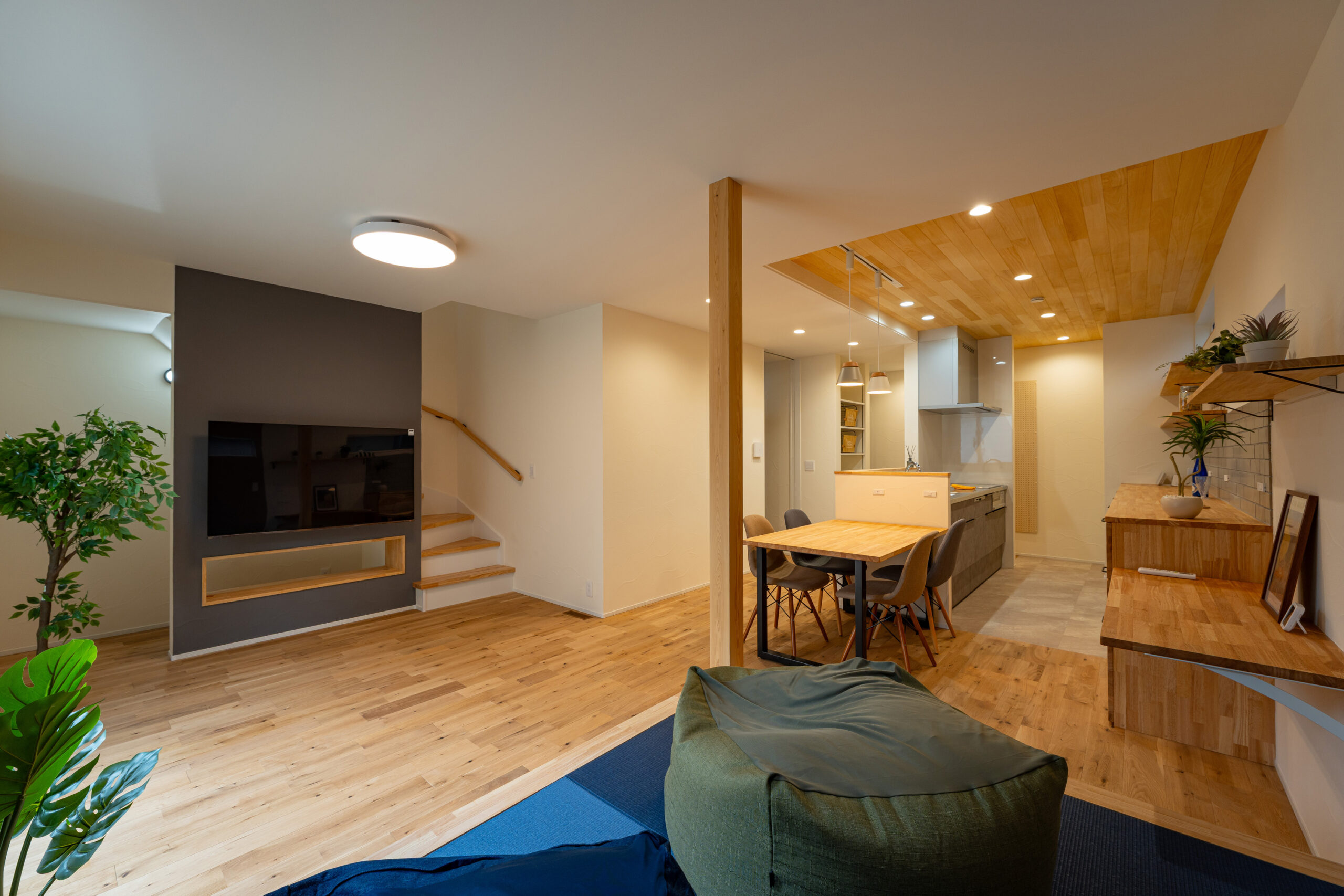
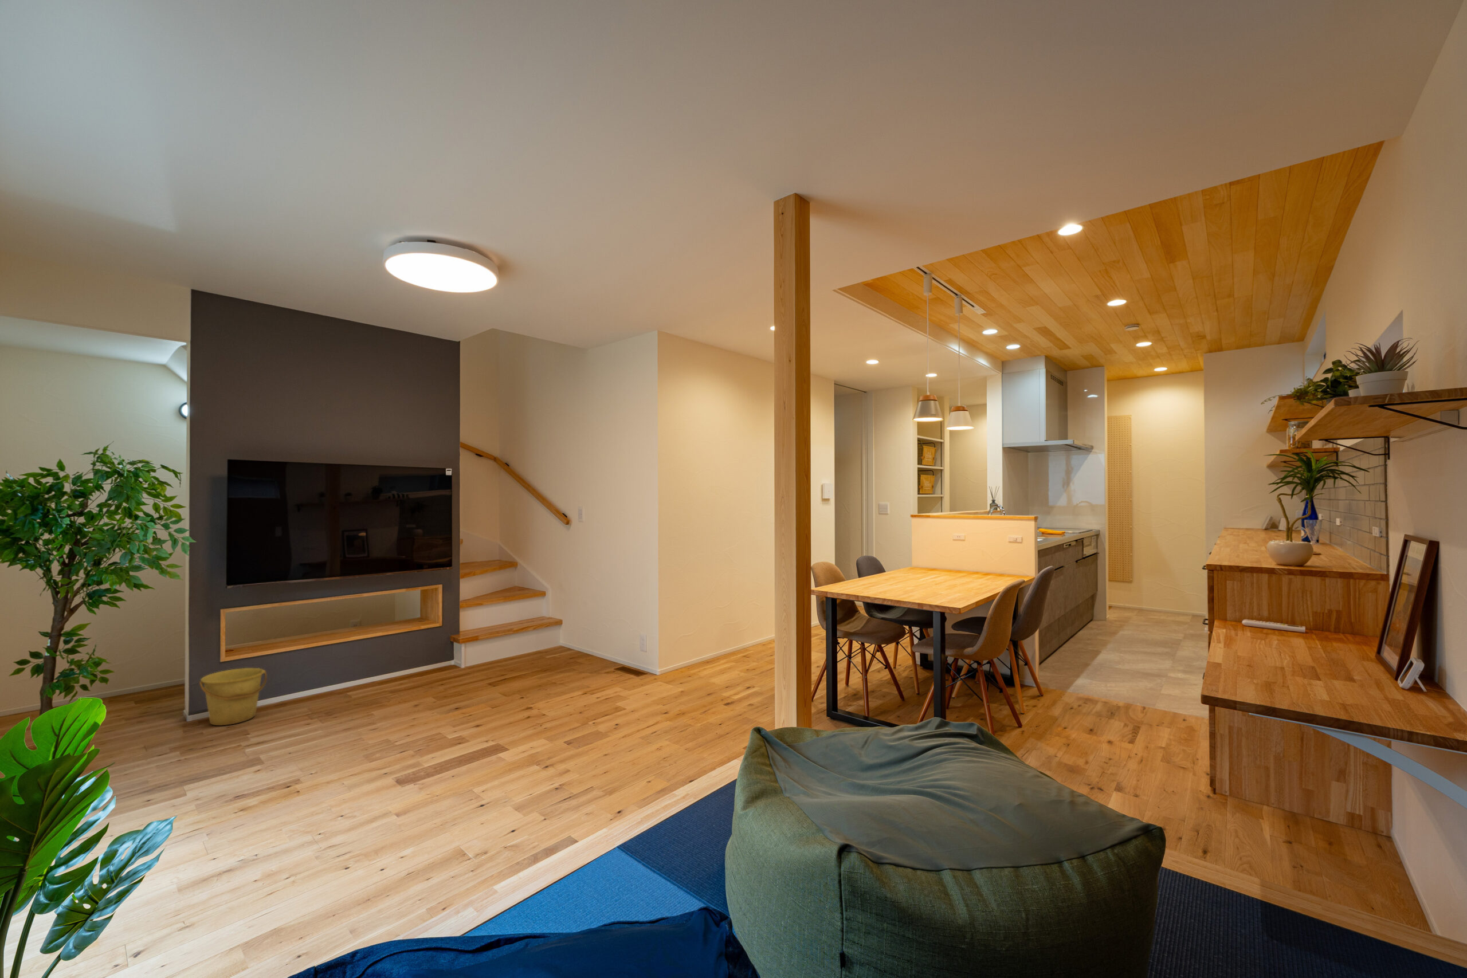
+ bucket (234, 696)
